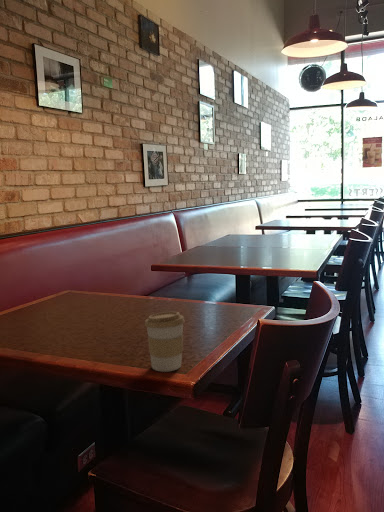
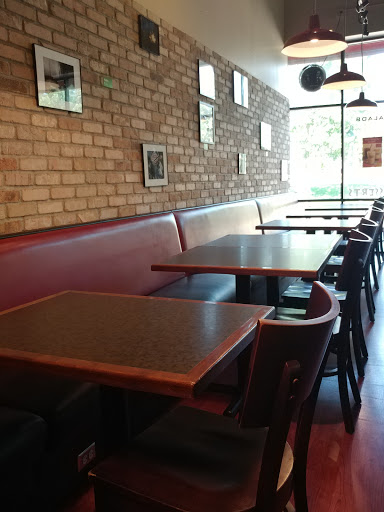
- coffee cup (165, 339)
